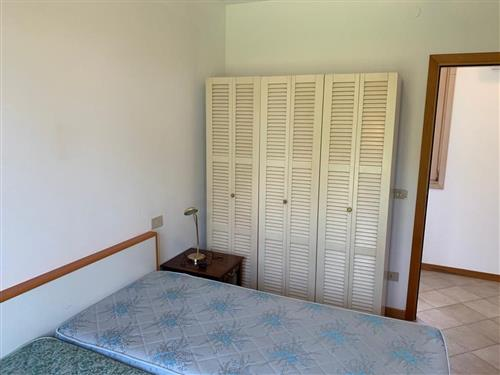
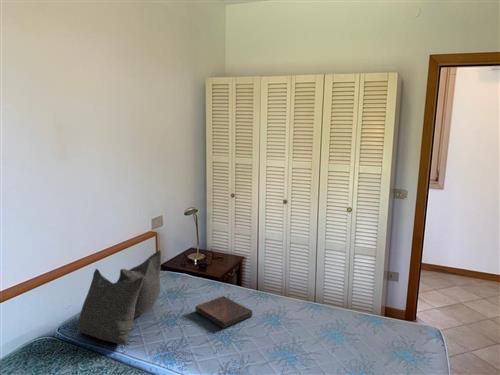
+ cushion (129, 292)
+ book (223, 310)
